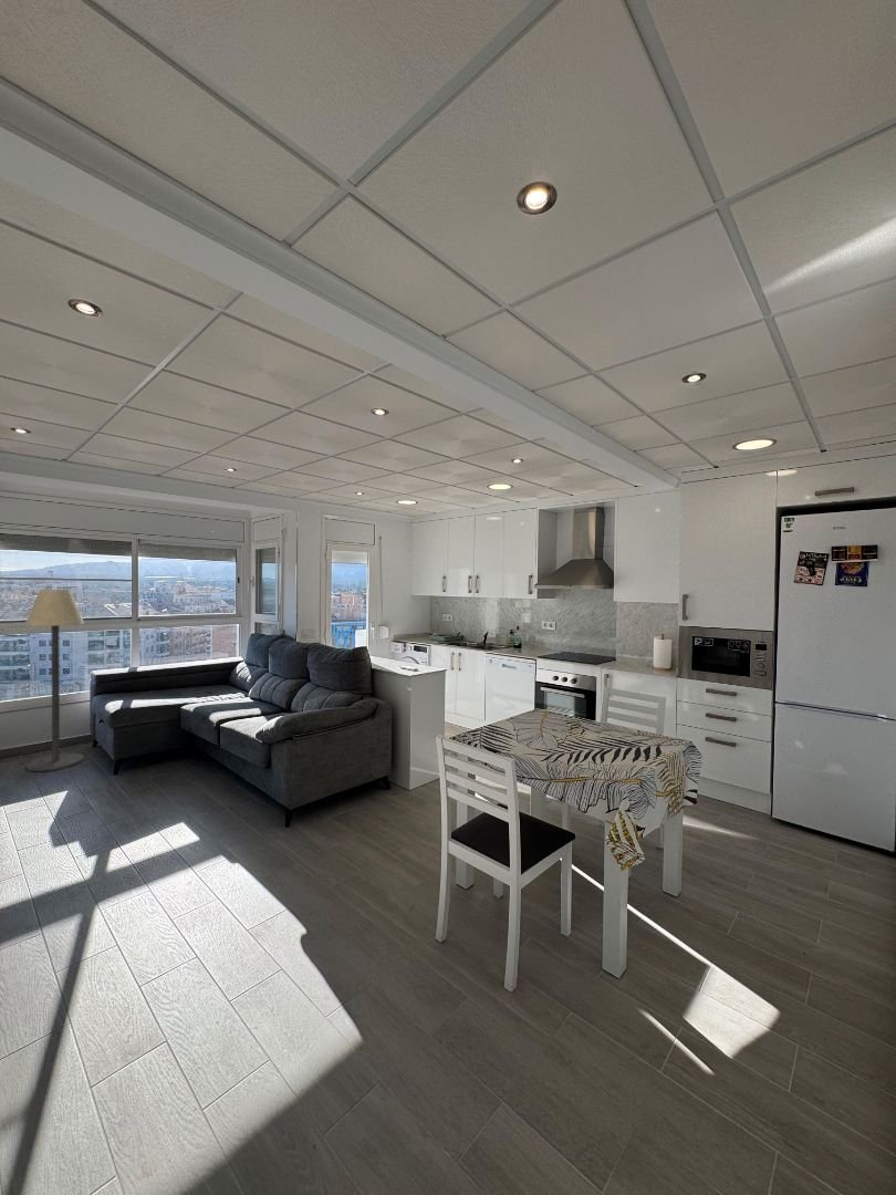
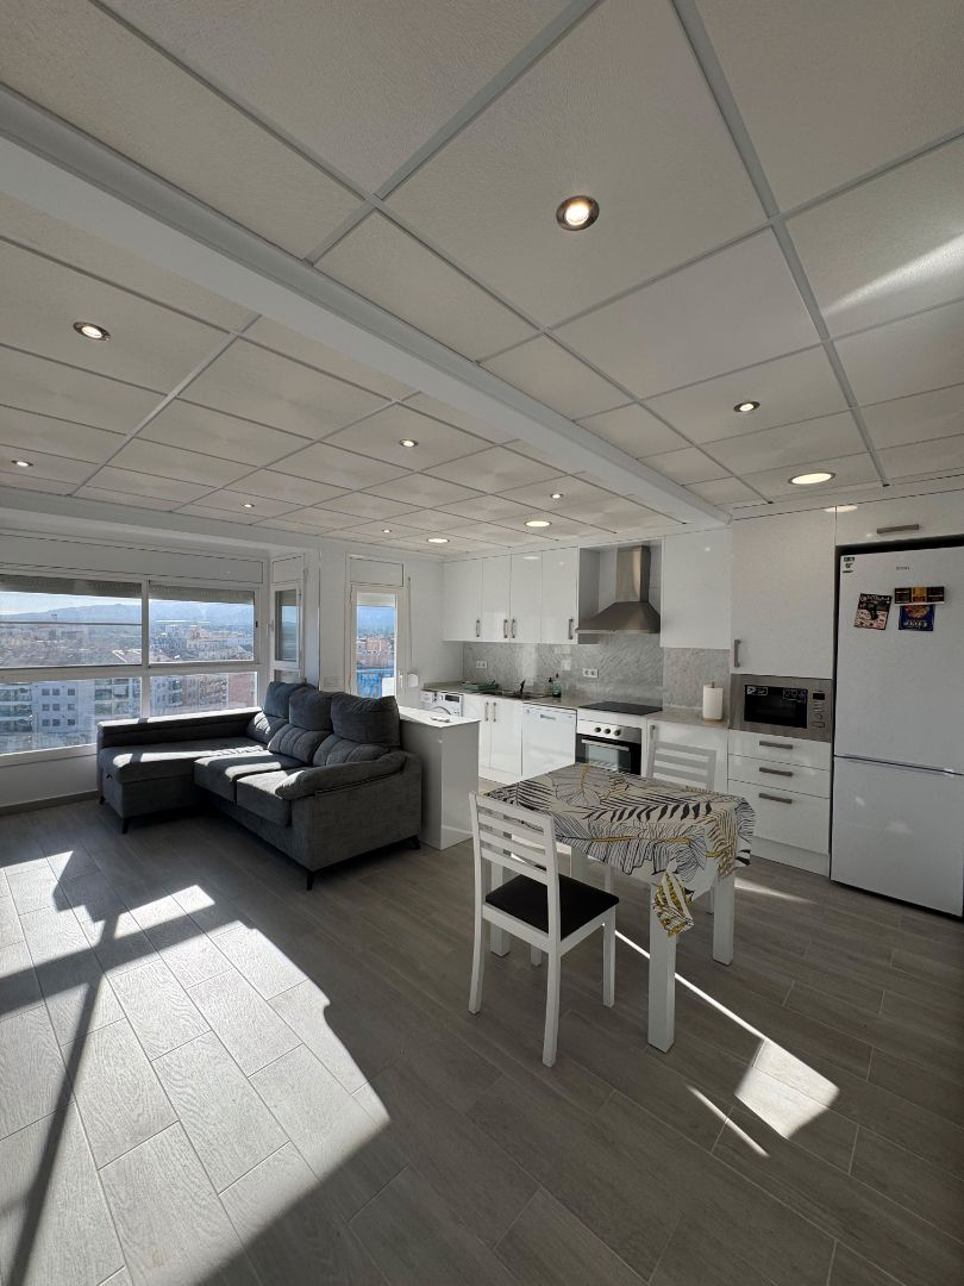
- floor lamp (55, 676)
